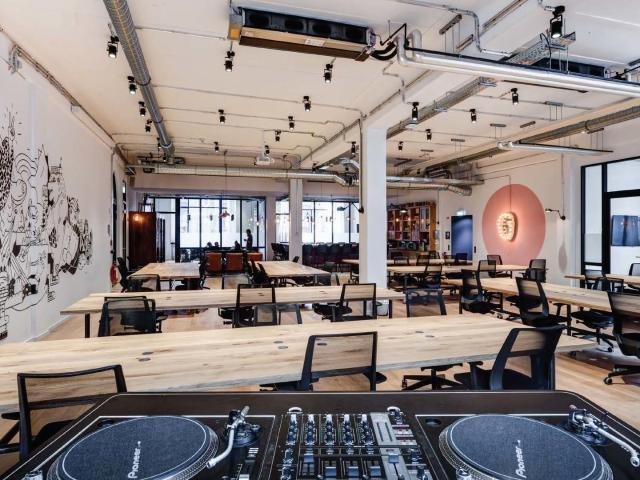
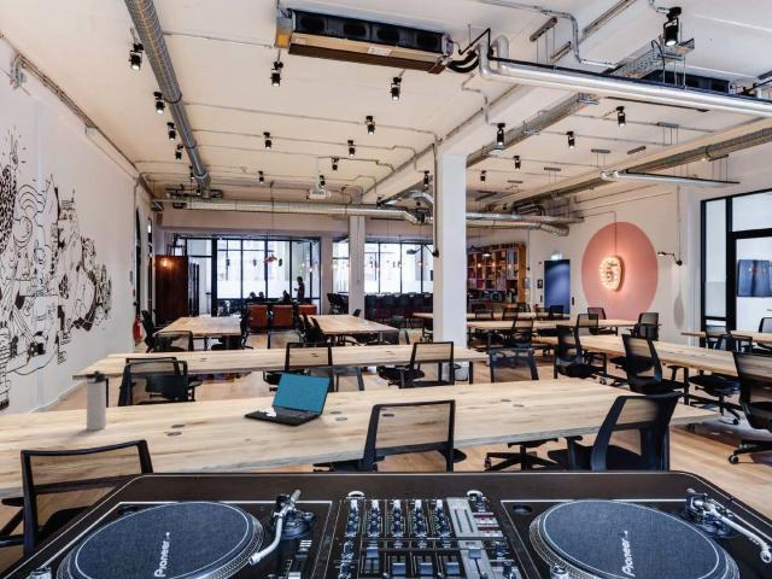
+ thermos bottle (94, 400)
+ laptop (288, 396)
